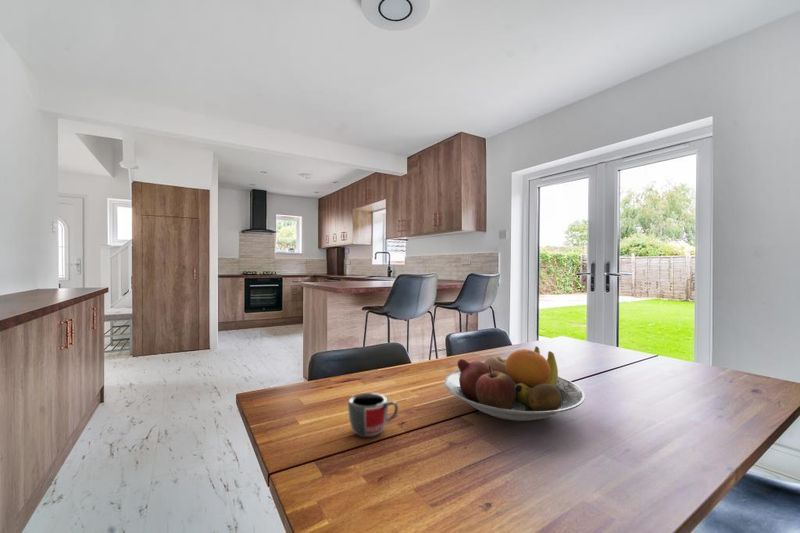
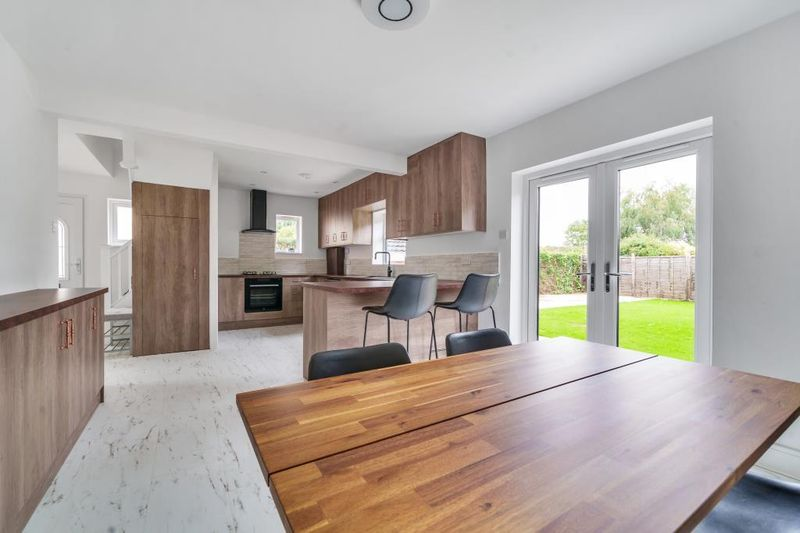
- mug (374, 414)
- fruit bowl (510, 379)
